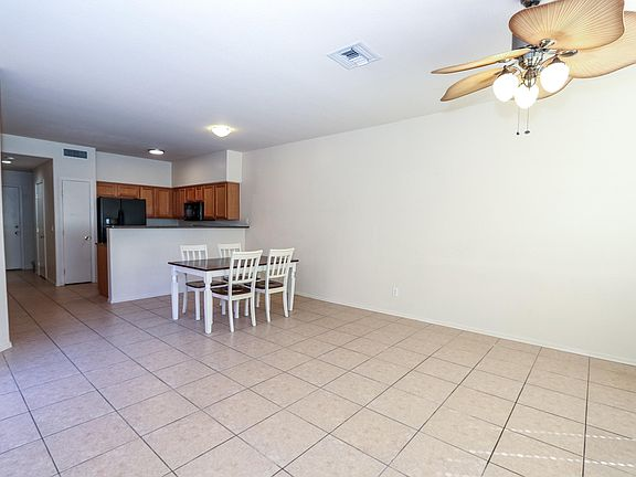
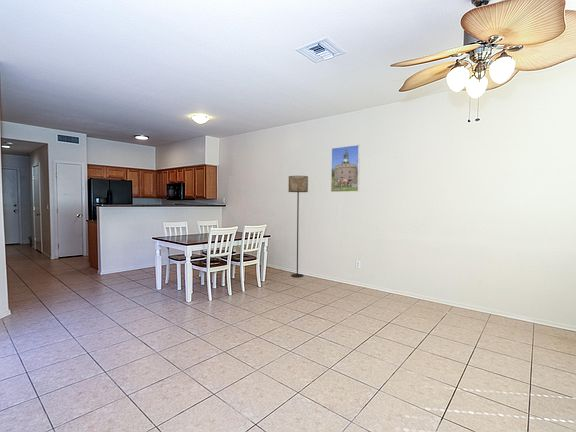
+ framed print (344, 169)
+ floor lamp (297, 226)
